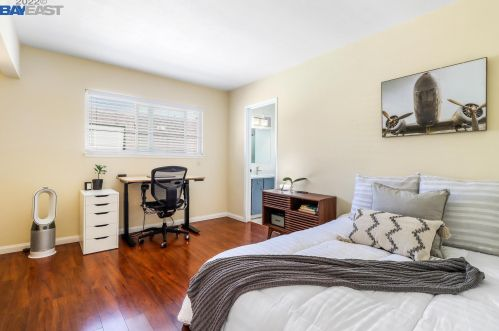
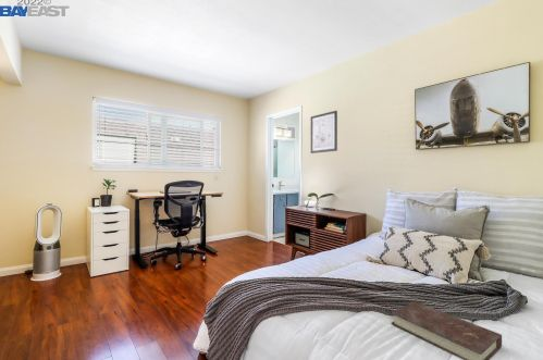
+ book (442, 328)
+ wall art (323, 133)
